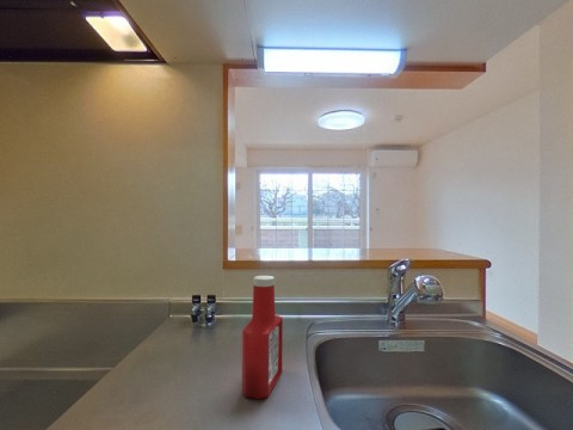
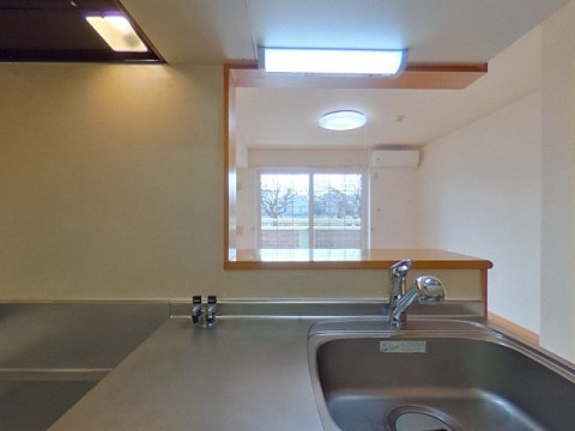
- soap bottle (263, 328)
